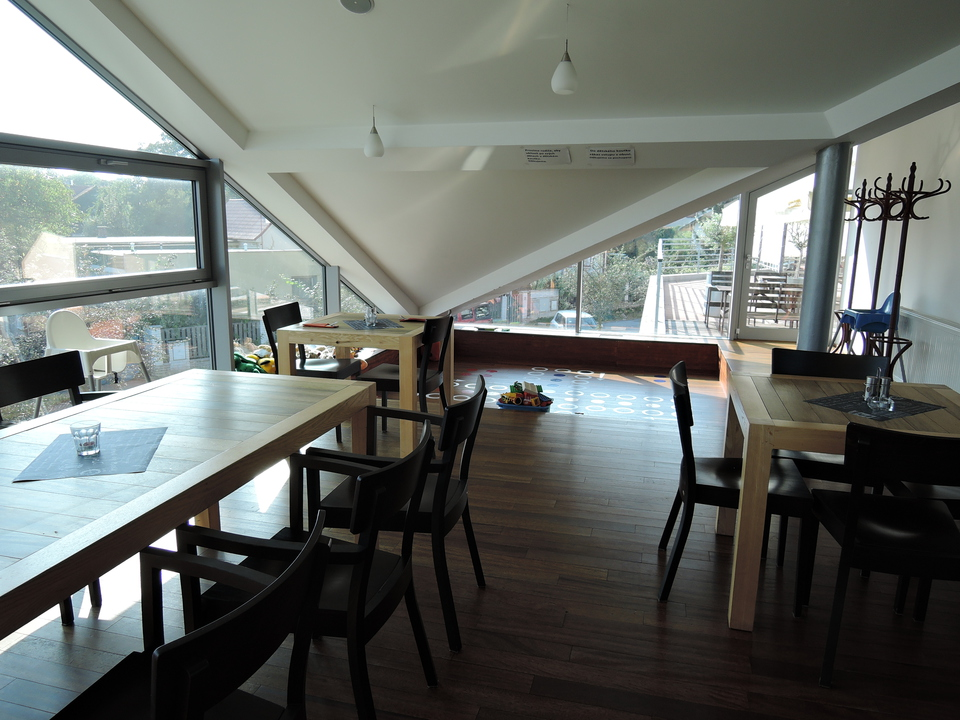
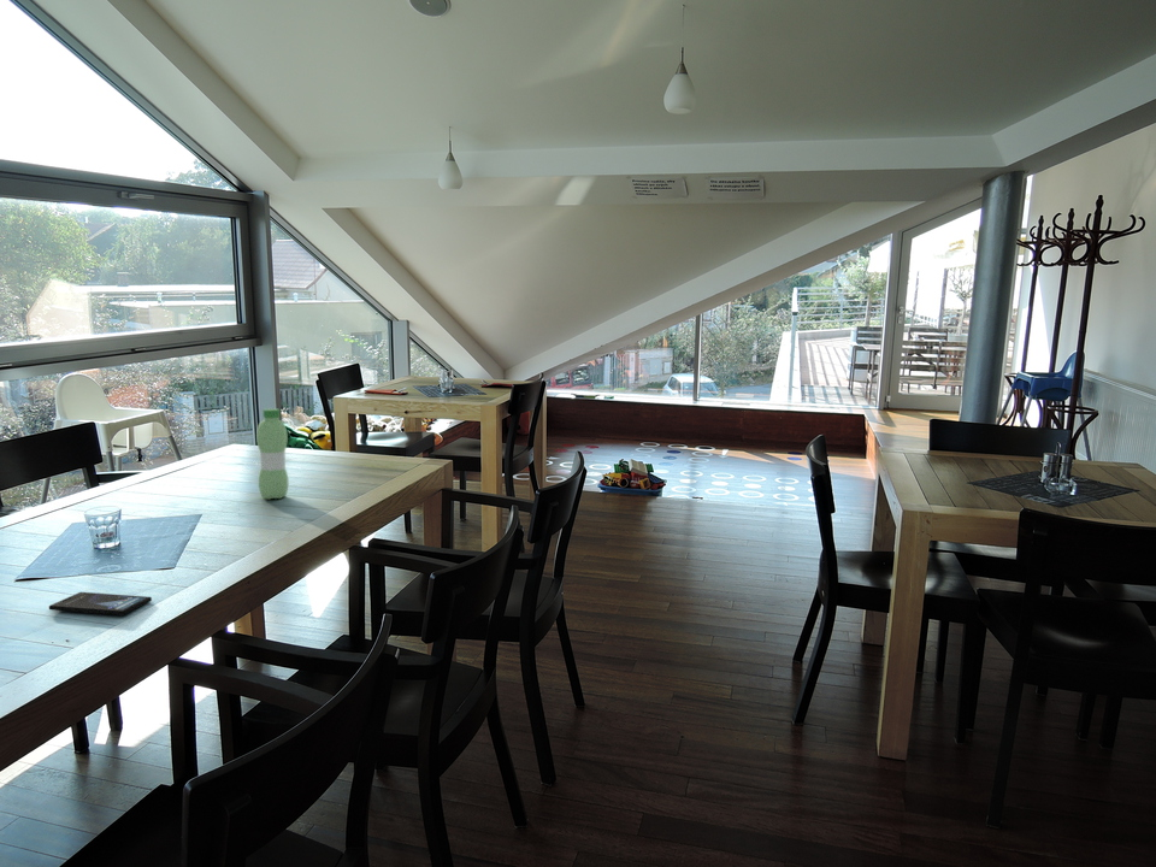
+ water bottle (272, 453)
+ smartphone (101, 603)
